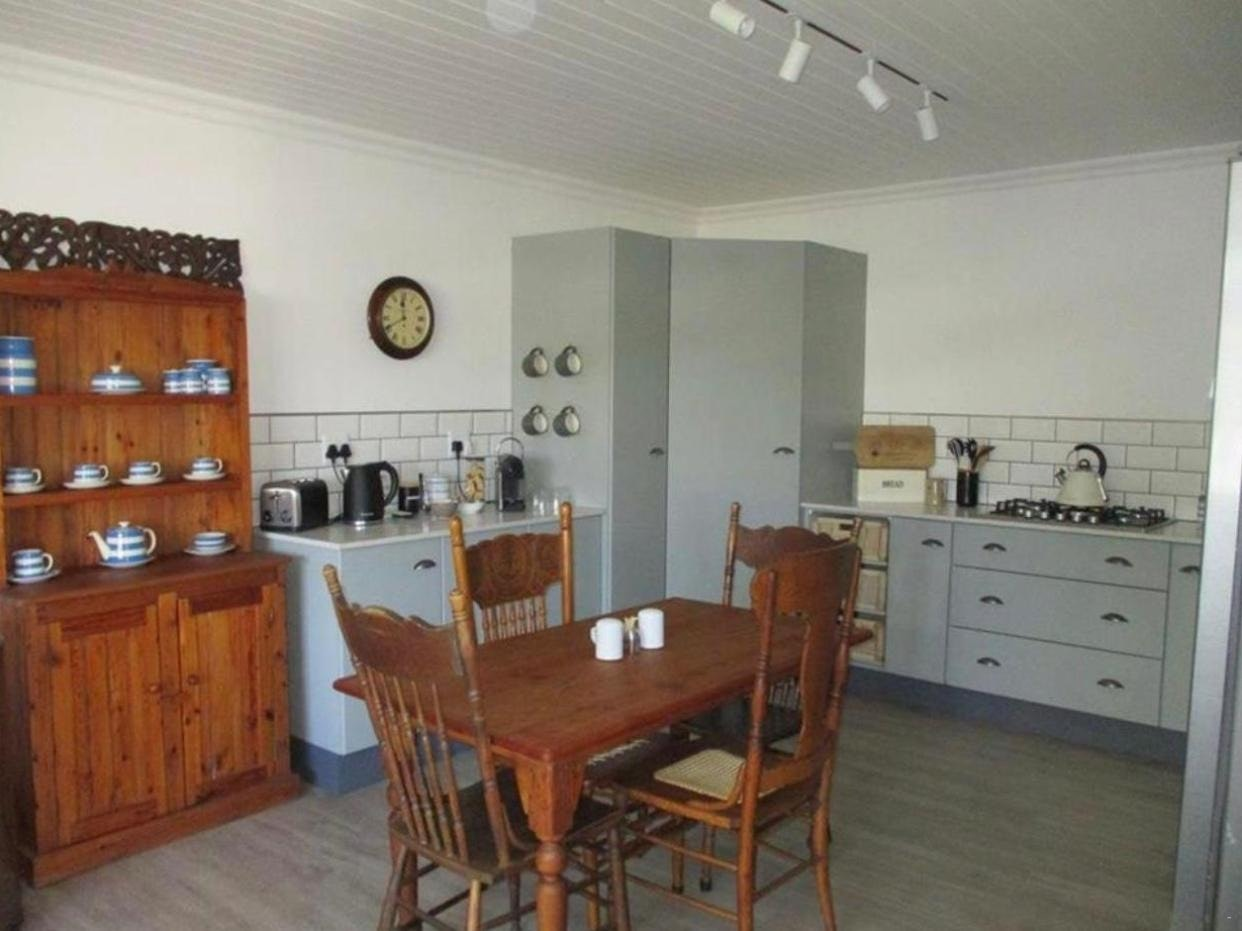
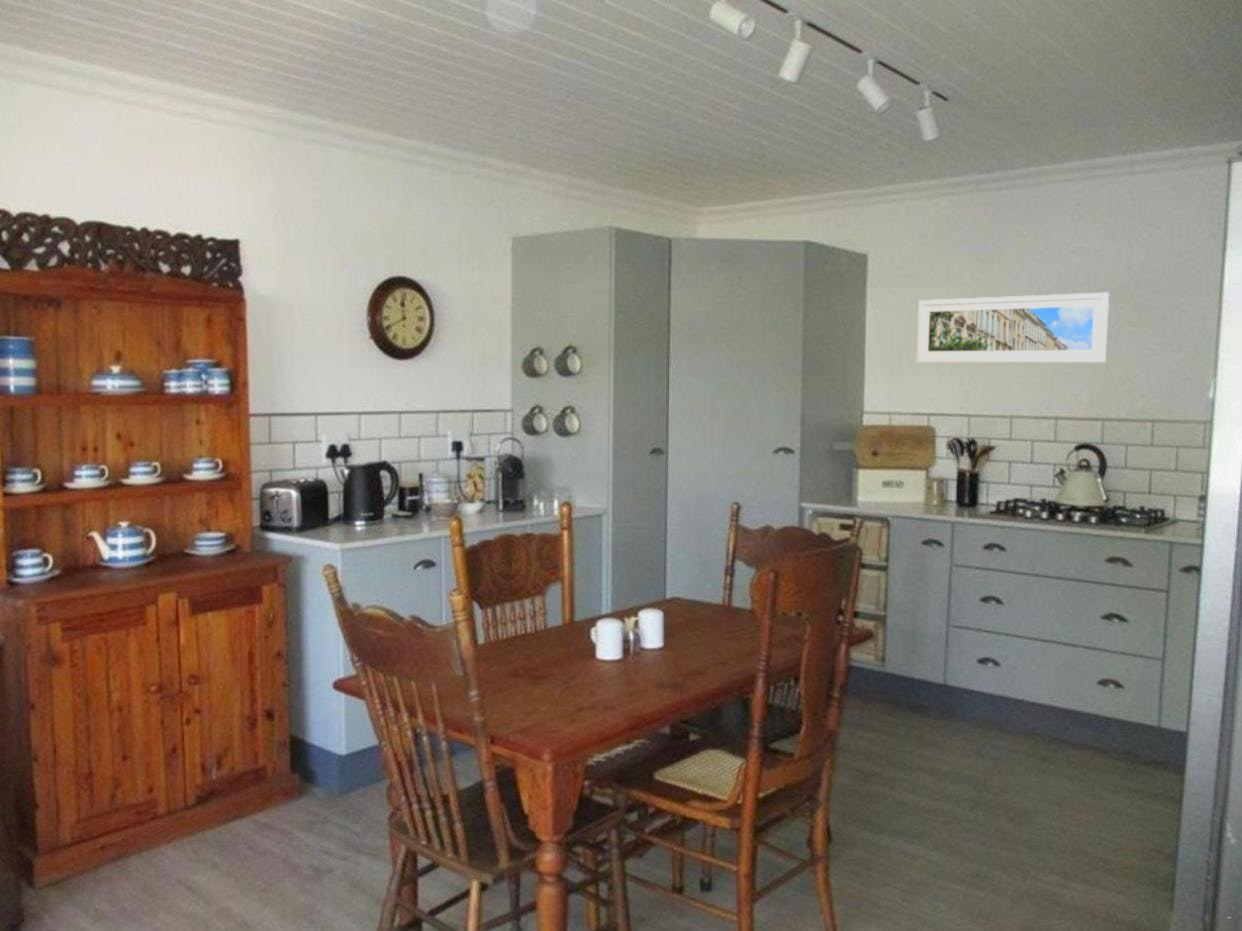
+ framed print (1007, 329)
